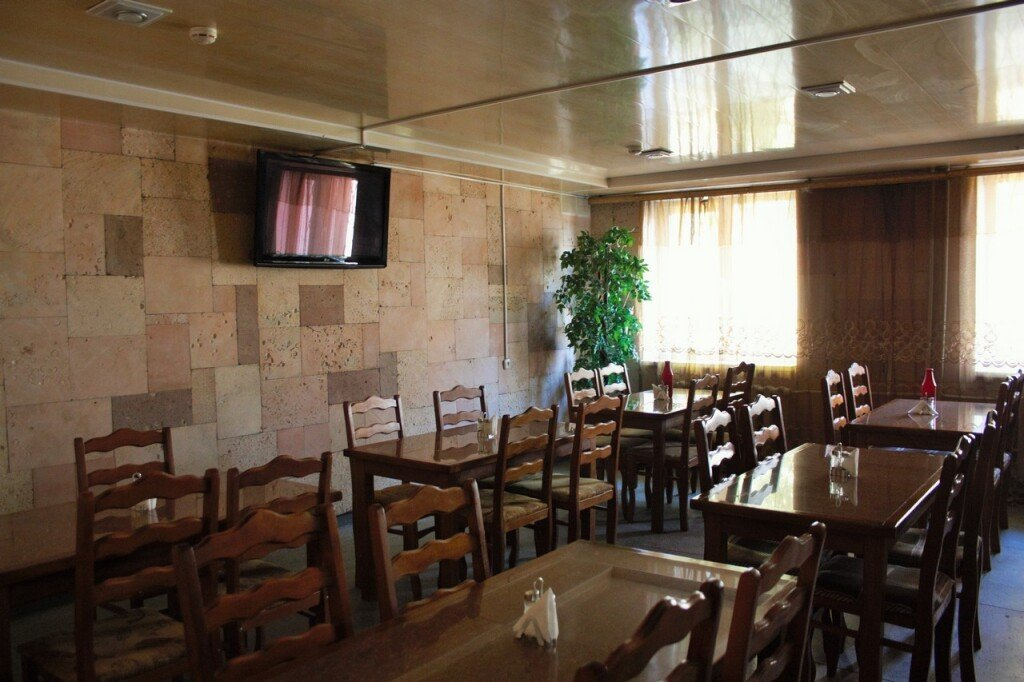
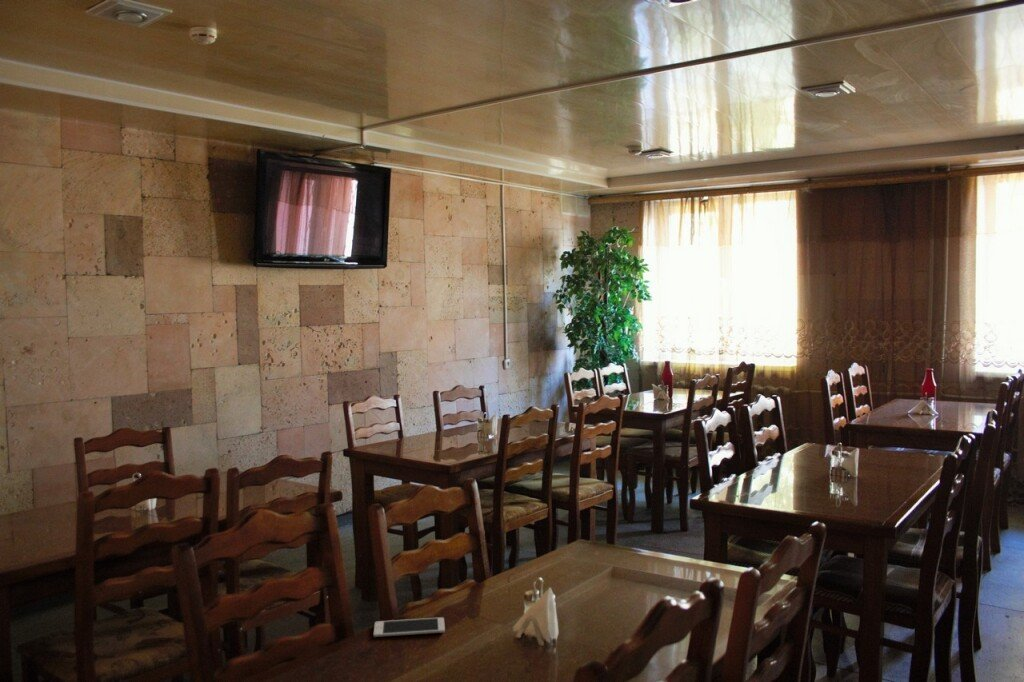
+ cell phone (409, 627)
